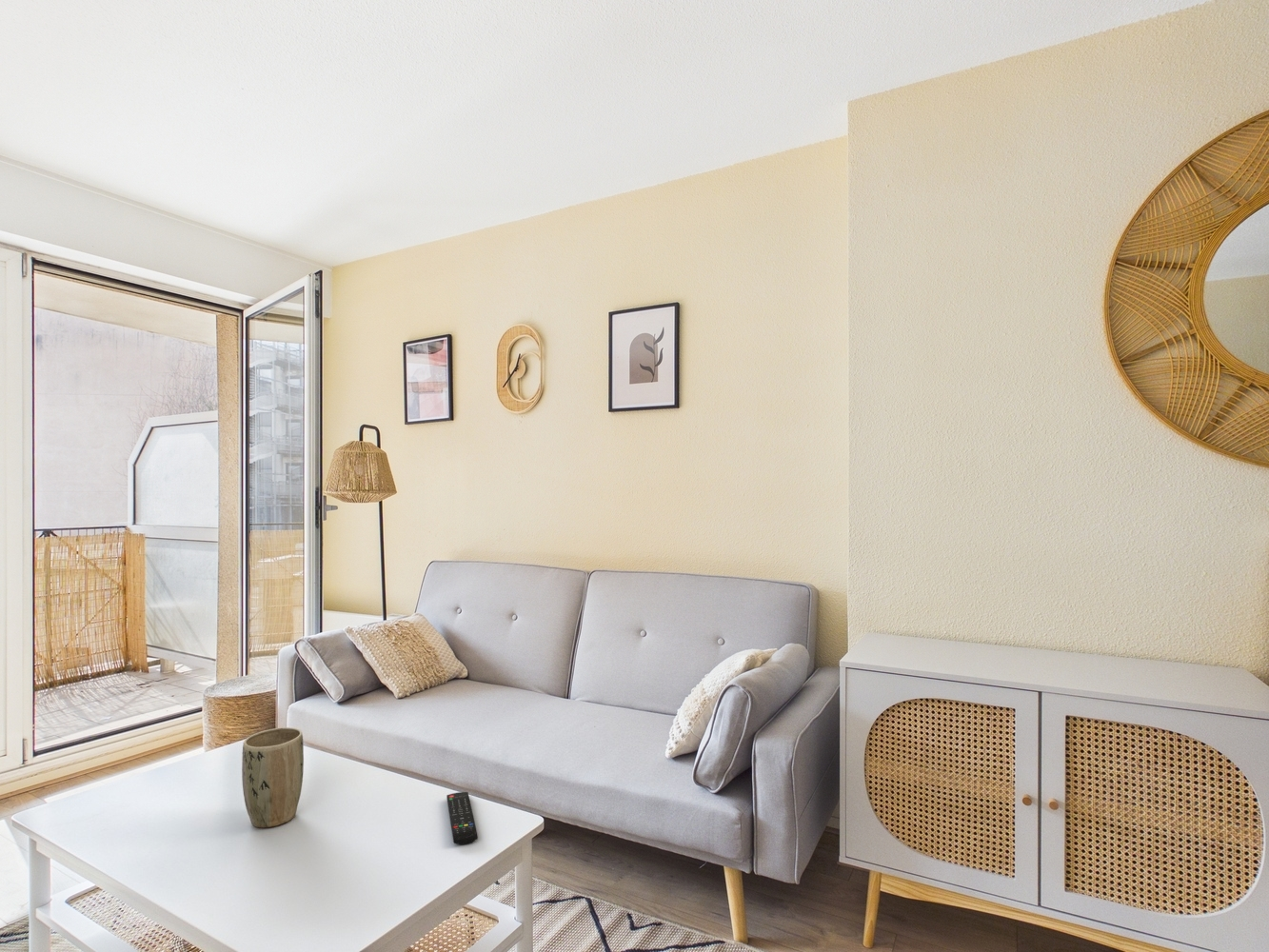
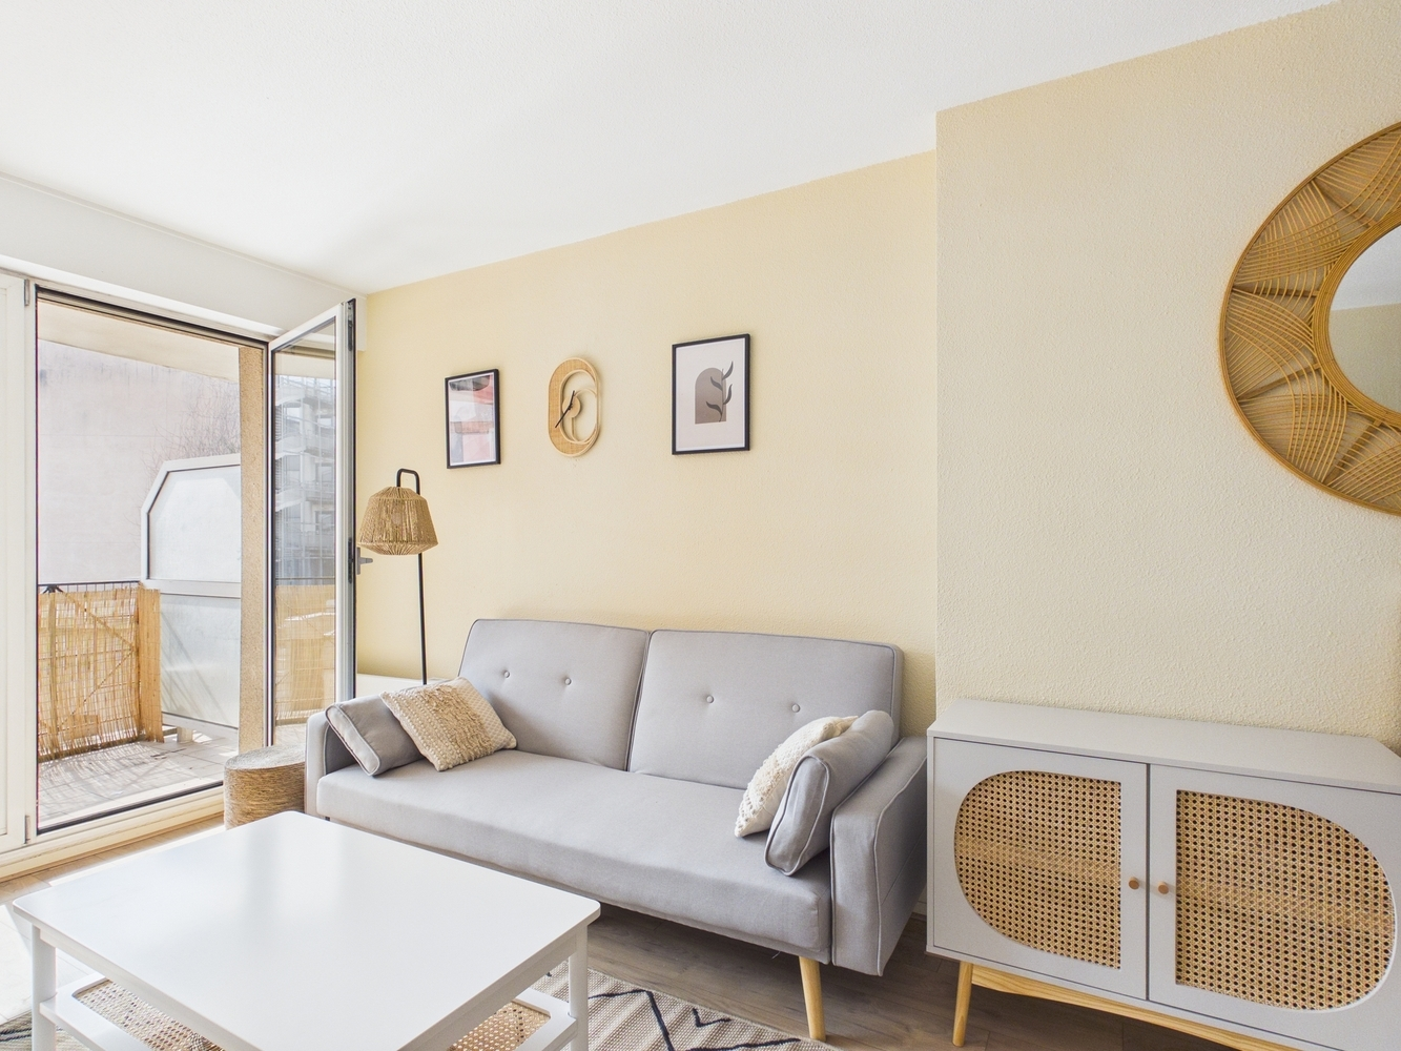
- plant pot (273, 777)
- remote control (461, 816)
